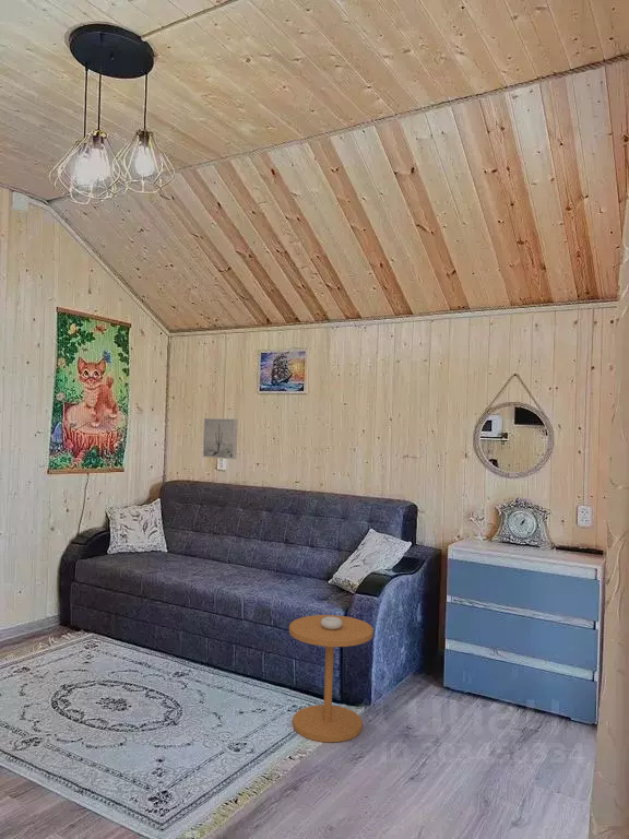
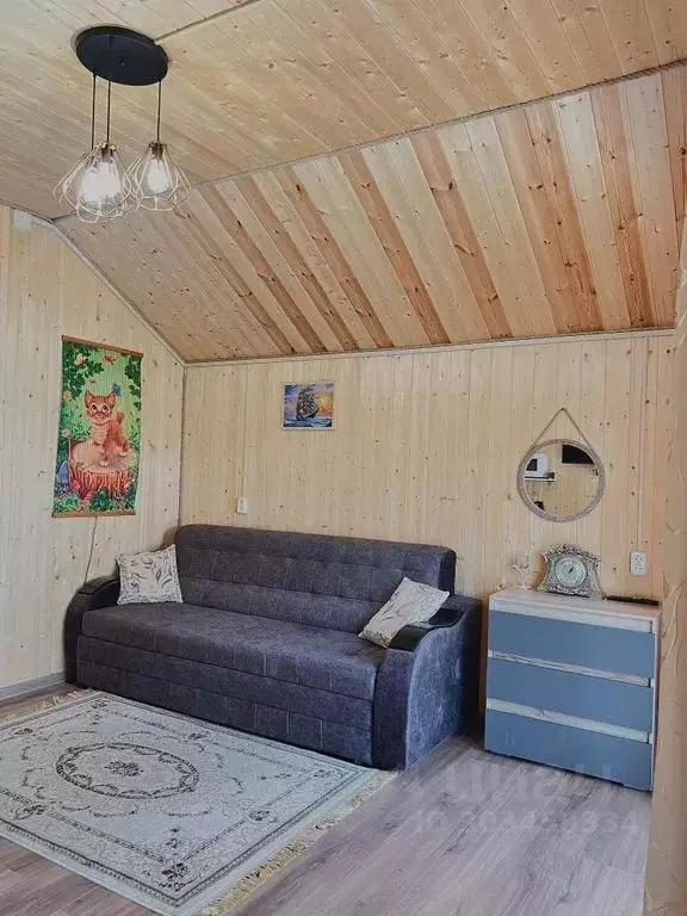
- side table (329, 671)
- wall art (219, 438)
